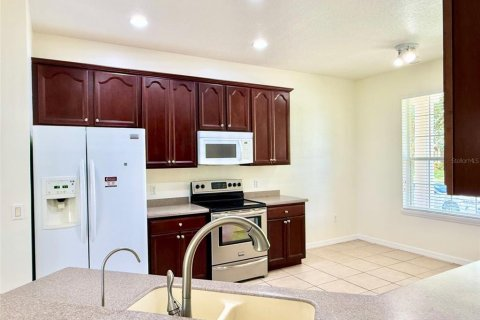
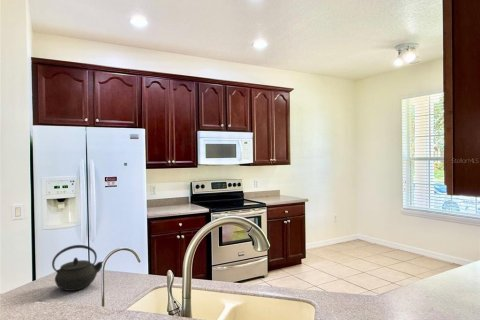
+ kettle (79, 265)
